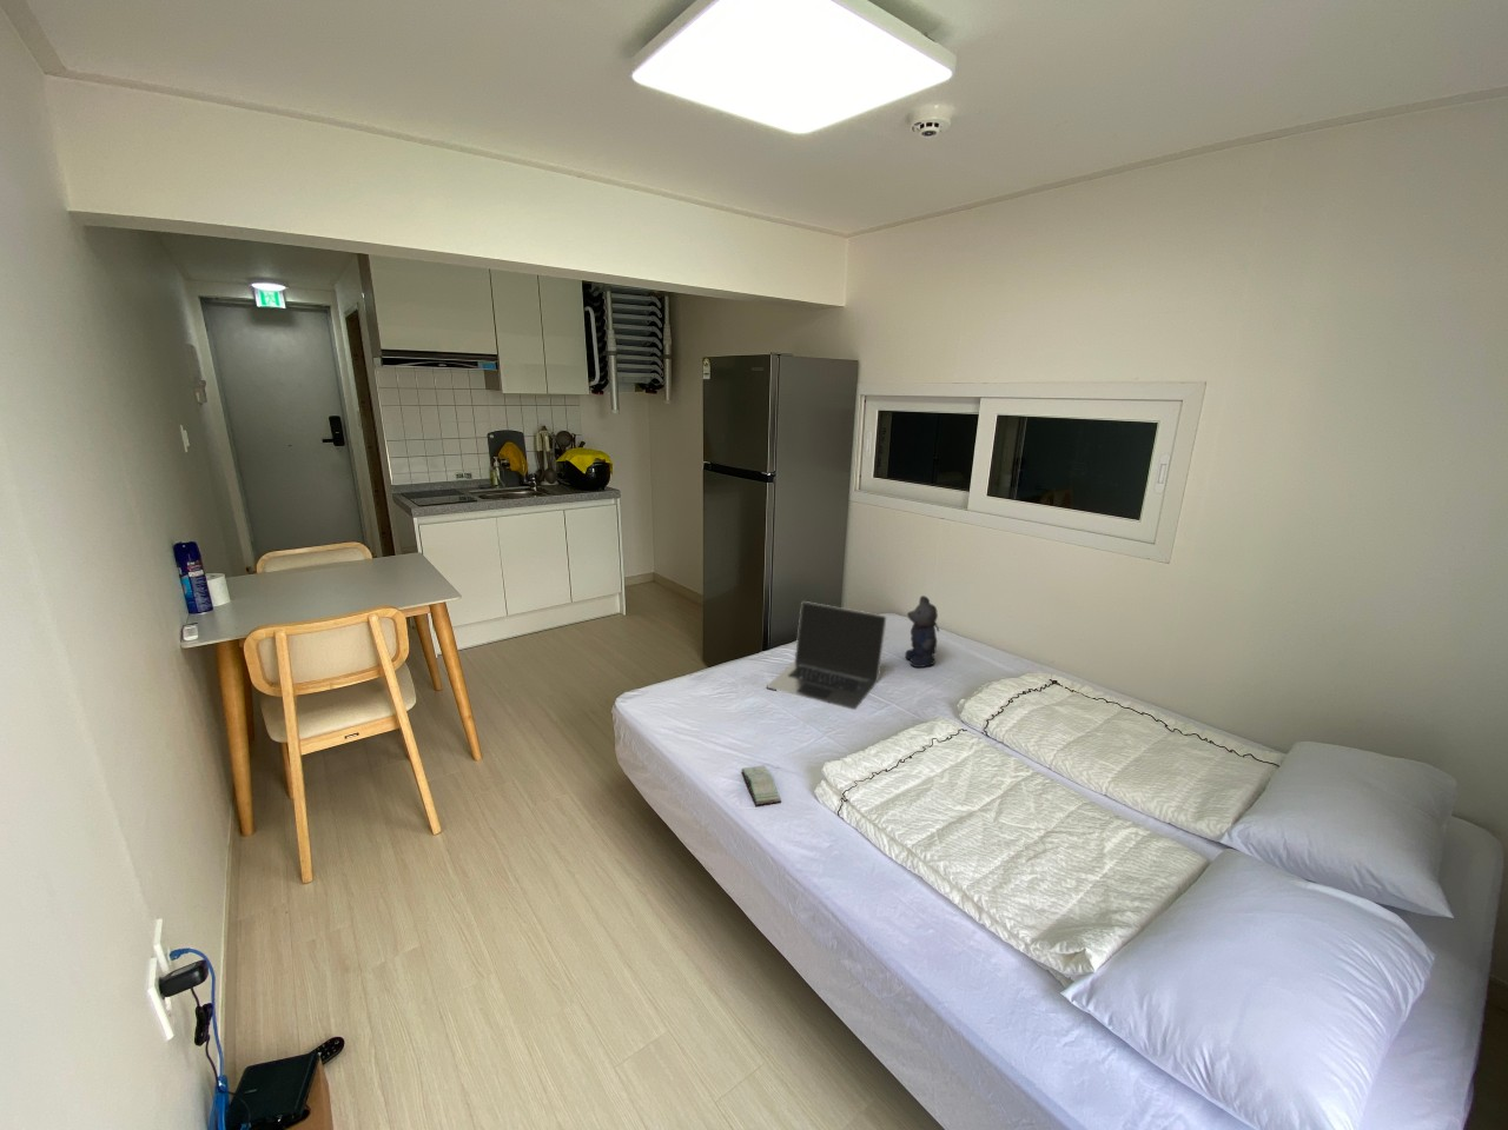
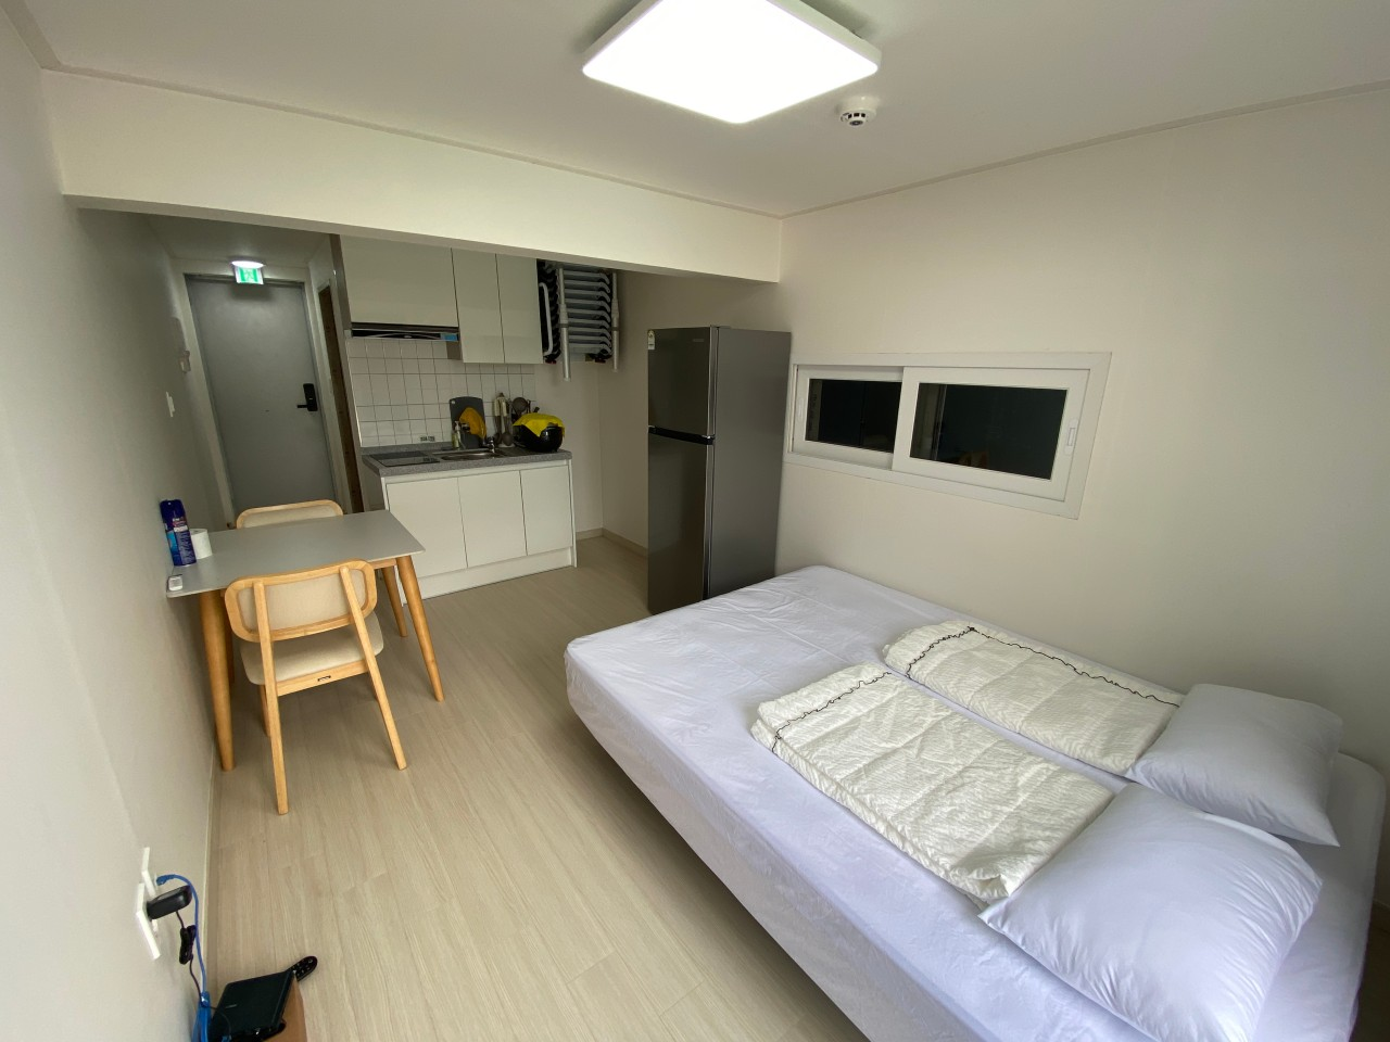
- laptop (826, 650)
- bear (921, 628)
- book (760, 780)
